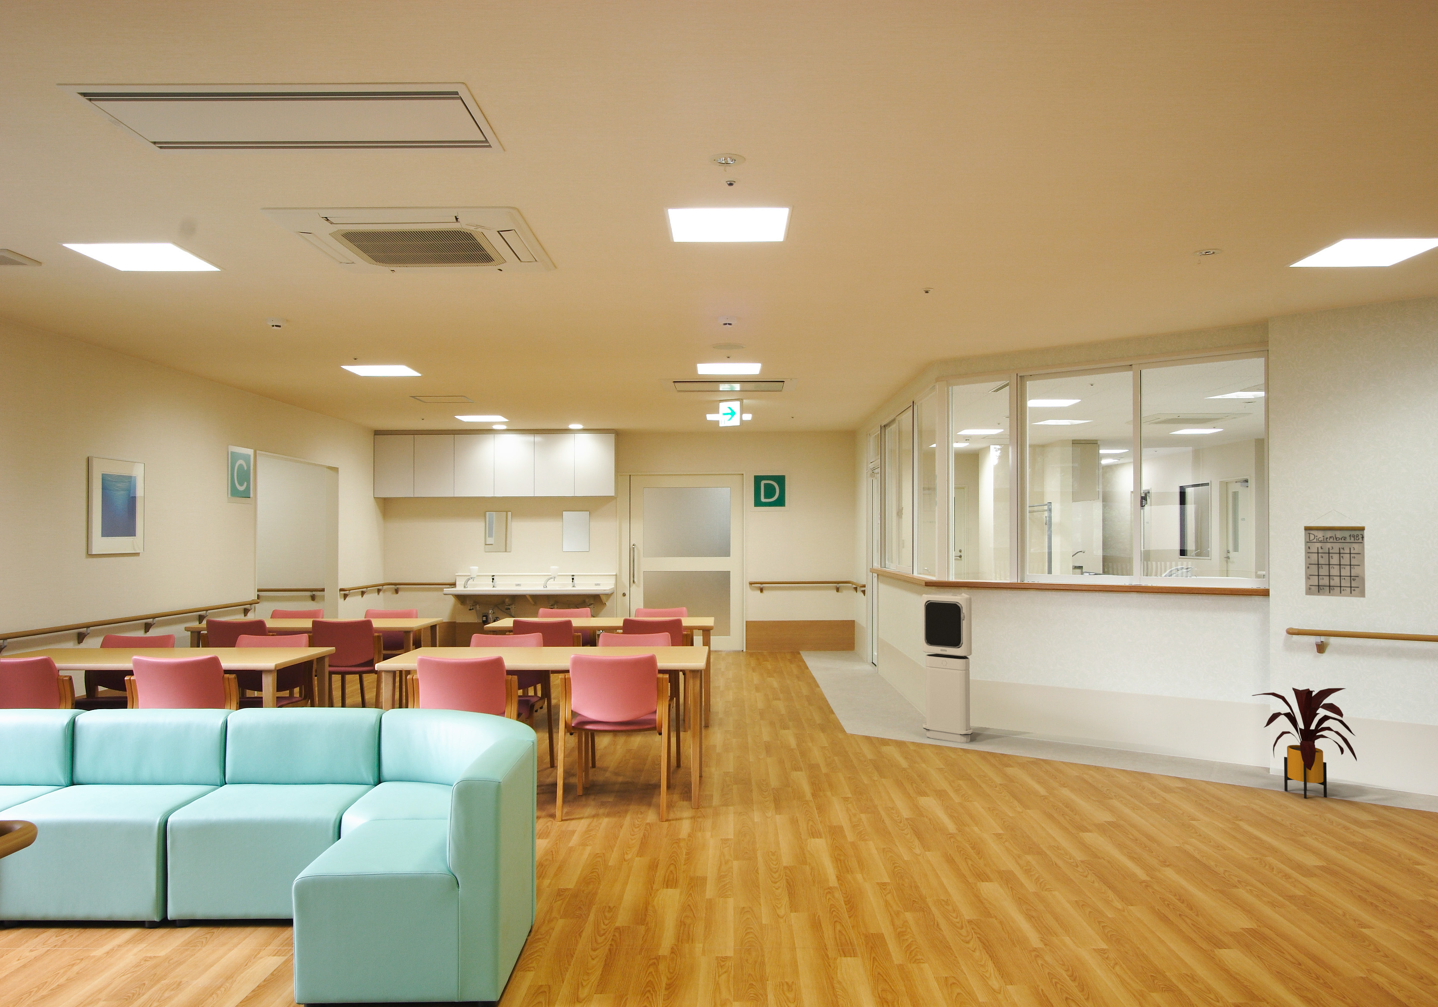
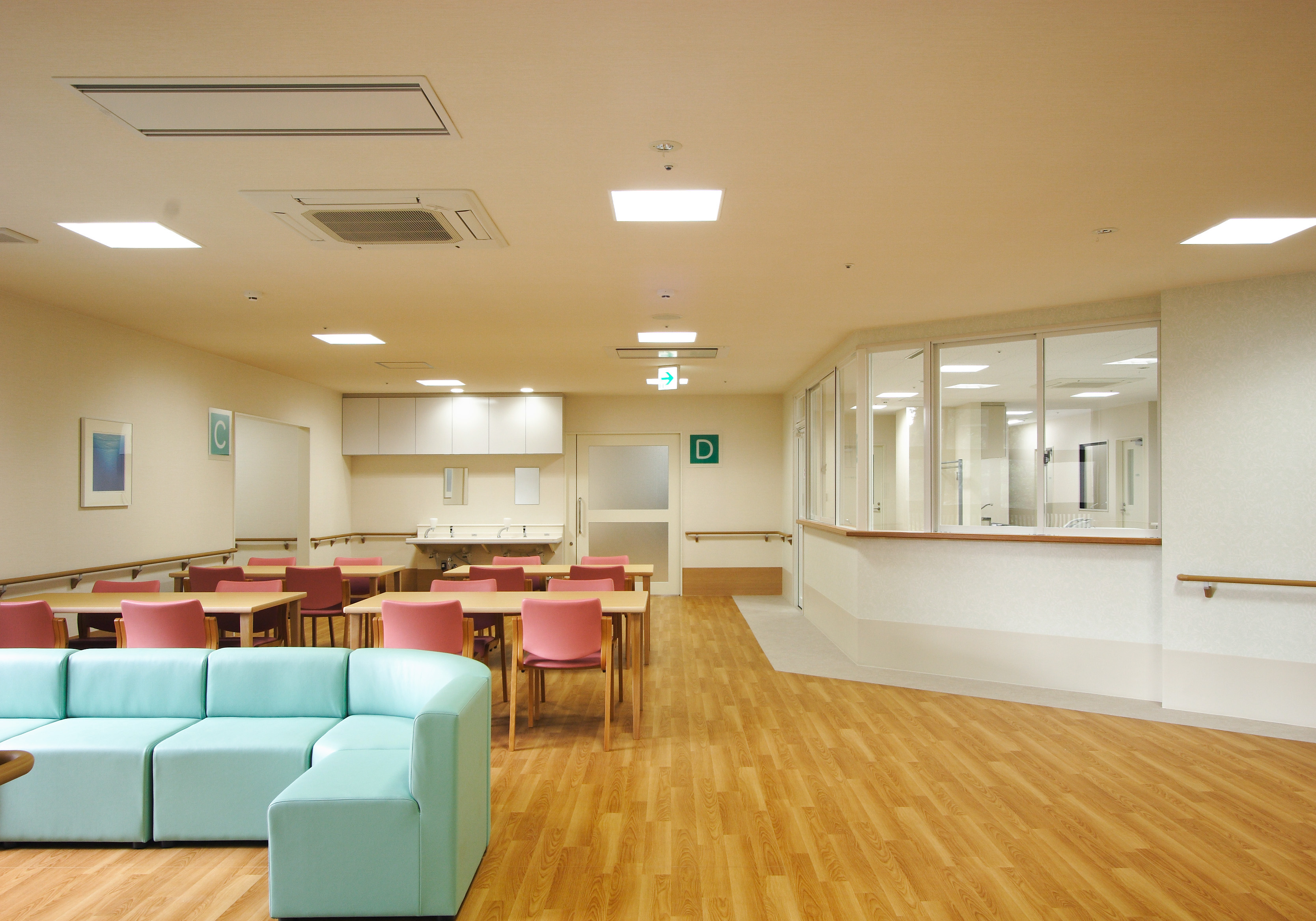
- house plant (1303, 739)
- calendar (1334, 552)
- air purifier (953, 665)
